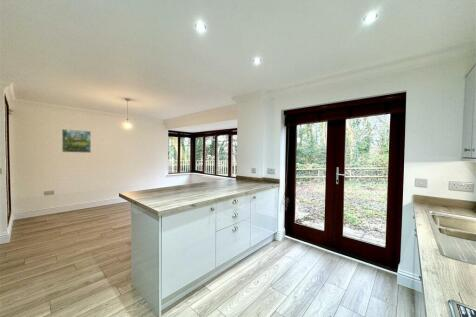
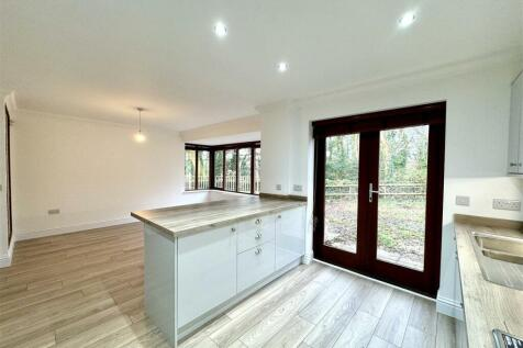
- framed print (76, 141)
